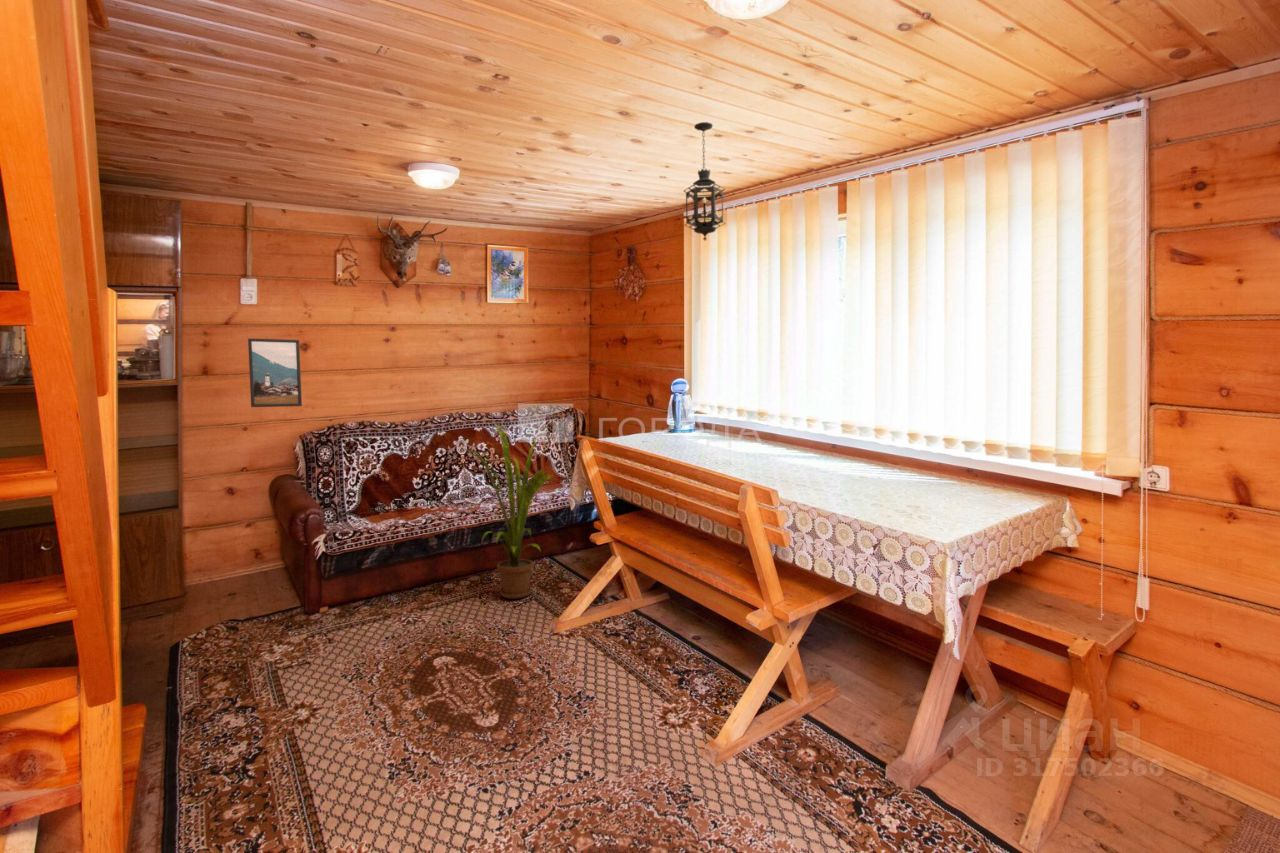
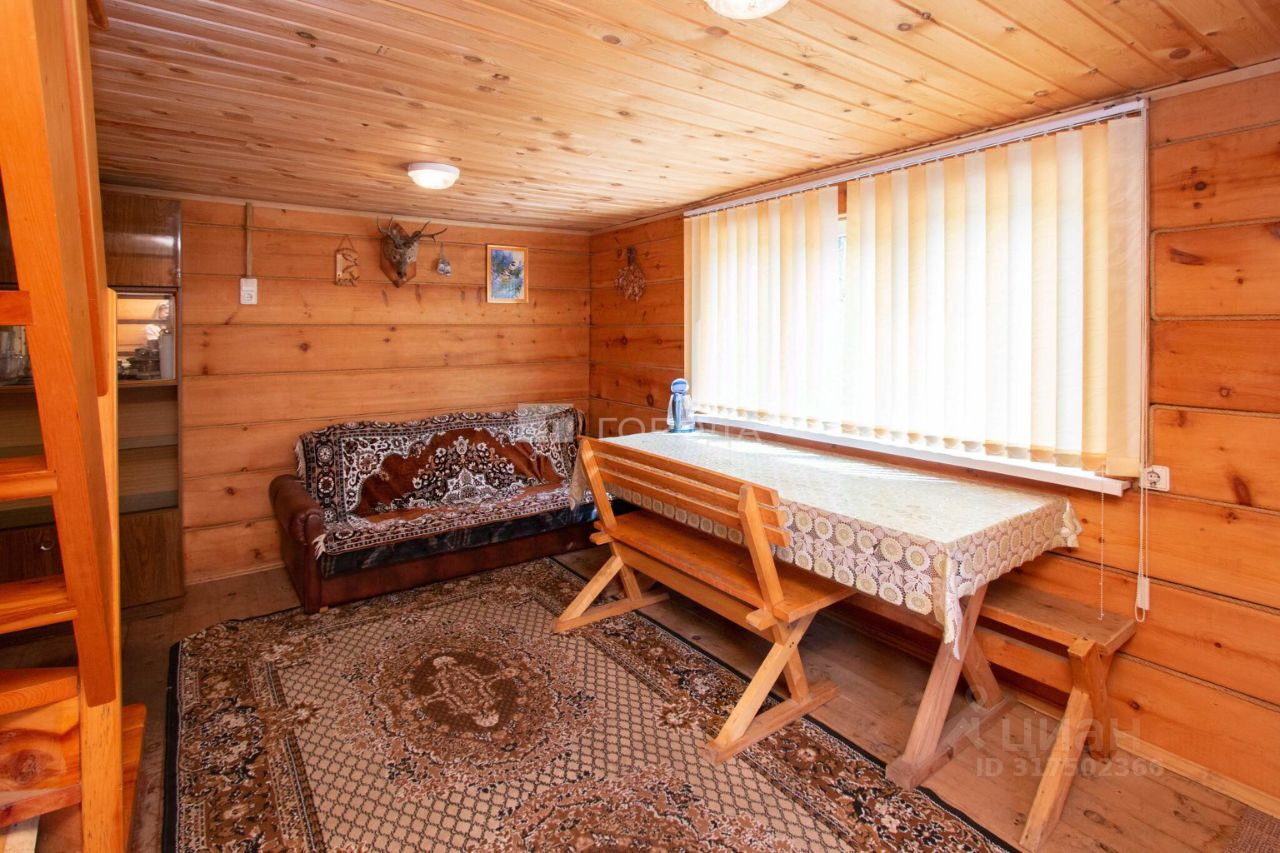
- hanging lantern (704, 183)
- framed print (275, 373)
- house plant (505, 509)
